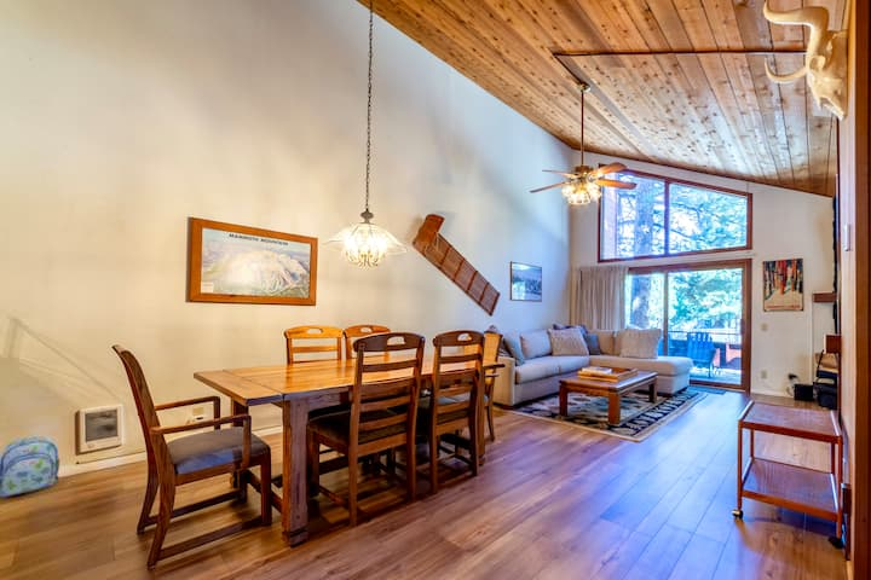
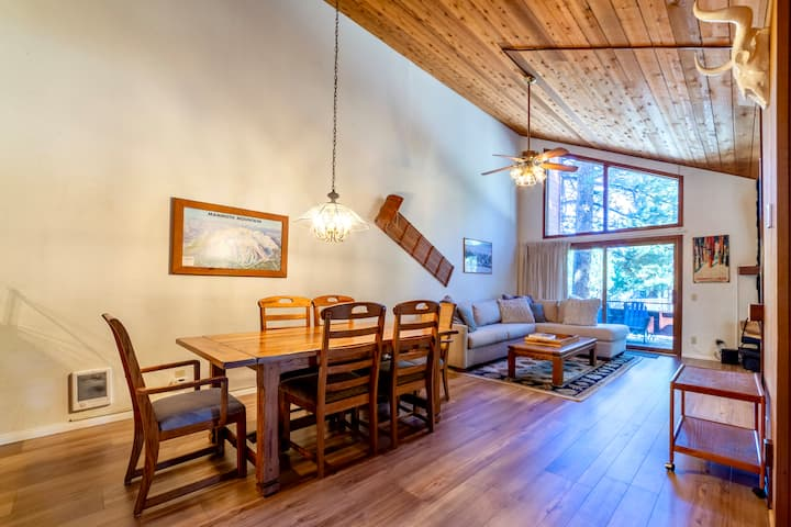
- backpack (29, 465)
